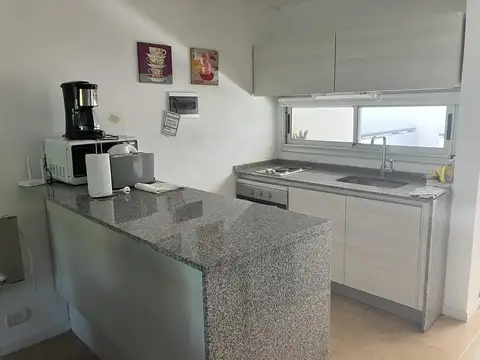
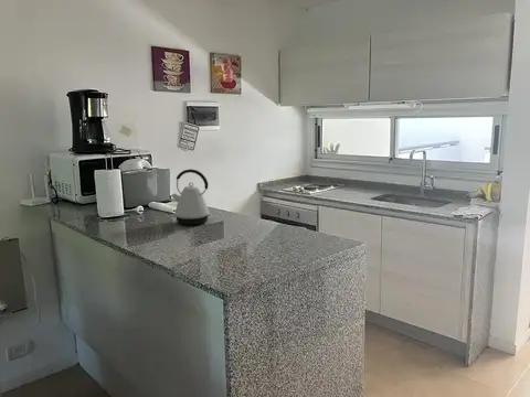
+ kettle (190, 195)
